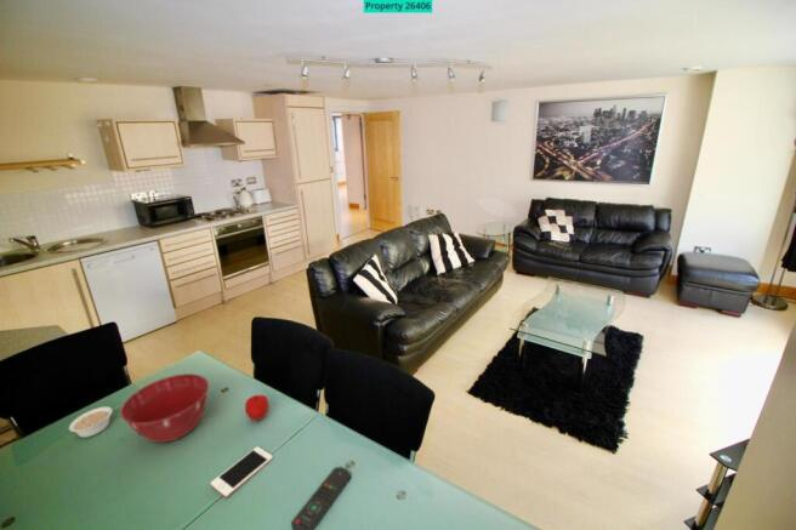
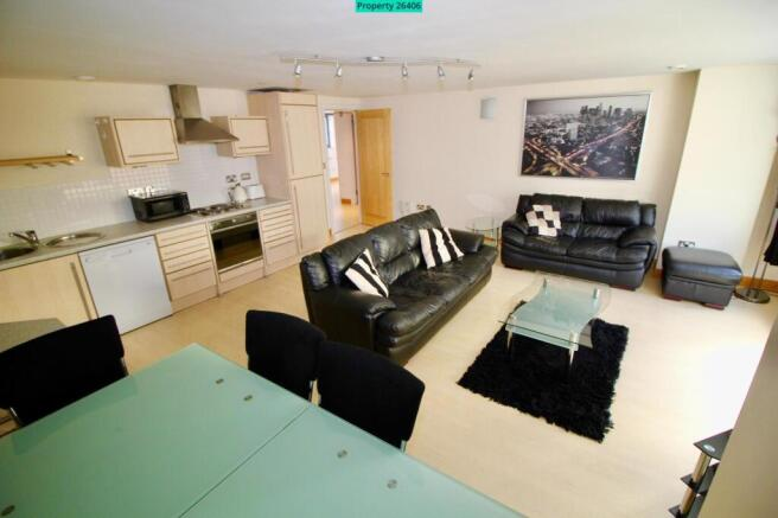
- legume (93, 421)
- mixing bowl (170, 412)
- remote control (323, 497)
- cell phone (243, 469)
- fruit (256, 406)
